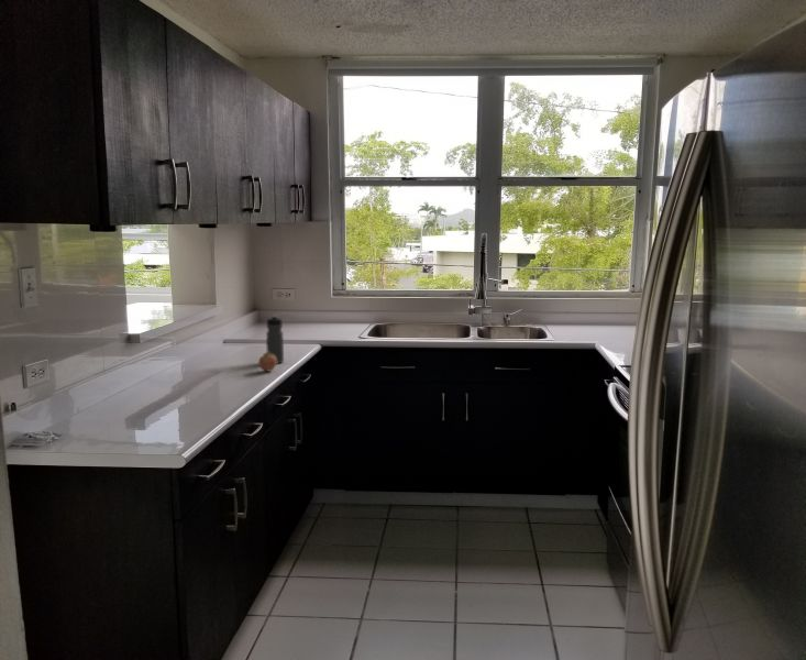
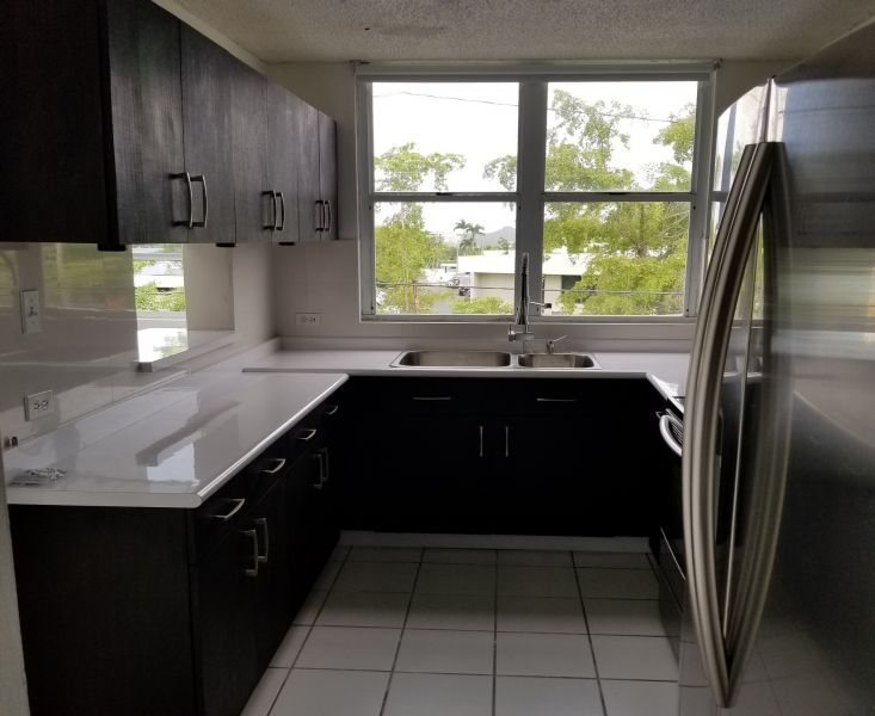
- fruit (267, 361)
- water bottle (275, 339)
